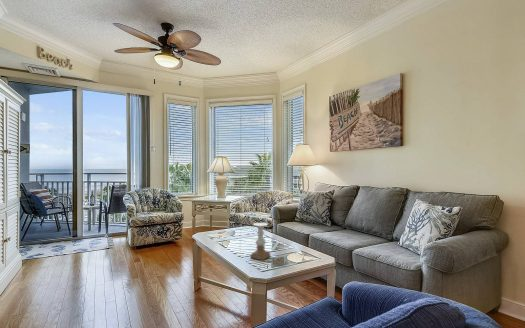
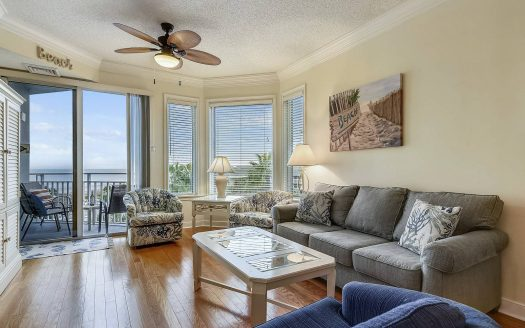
- candle holder (260, 240)
